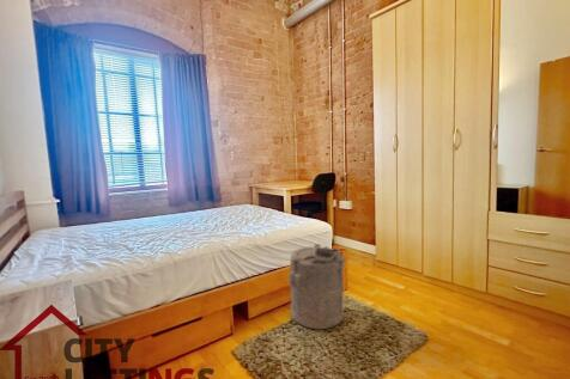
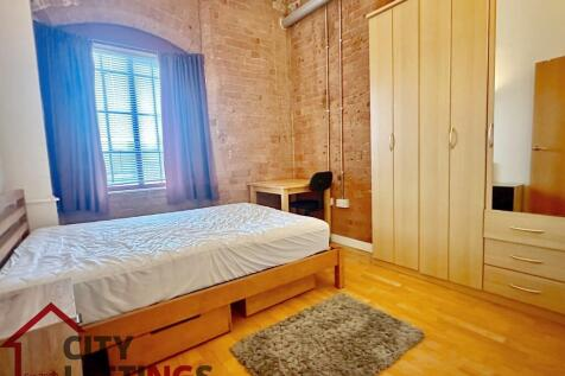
- laundry hamper (314, 282)
